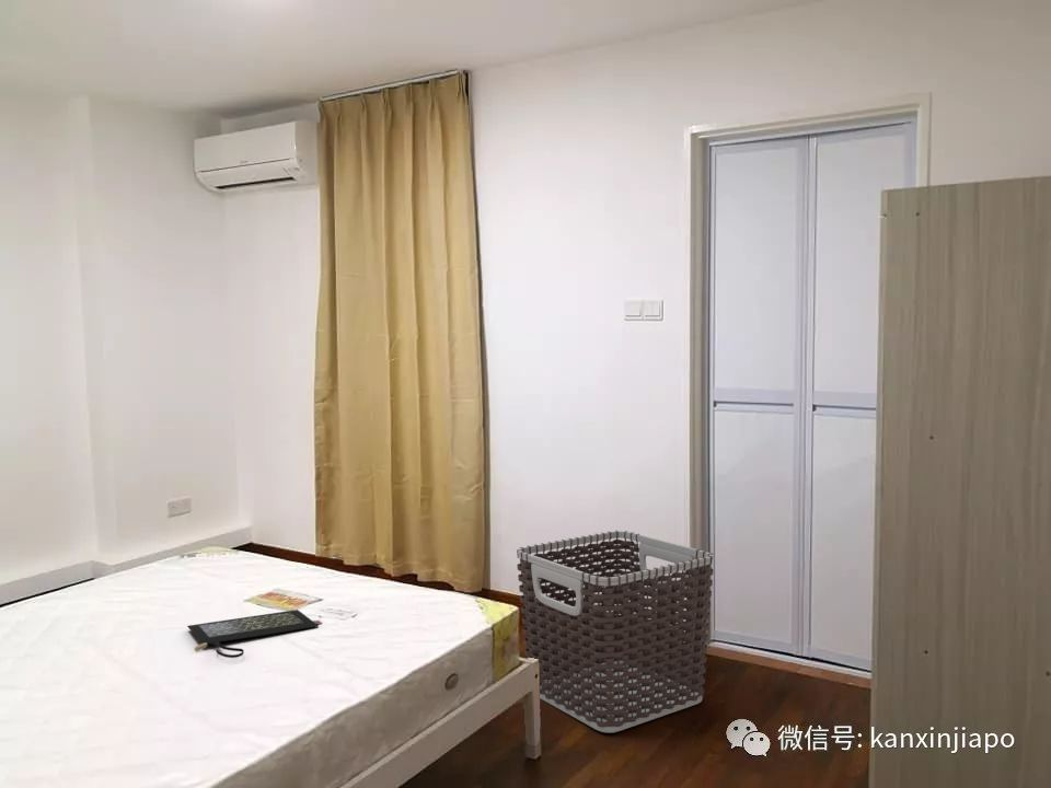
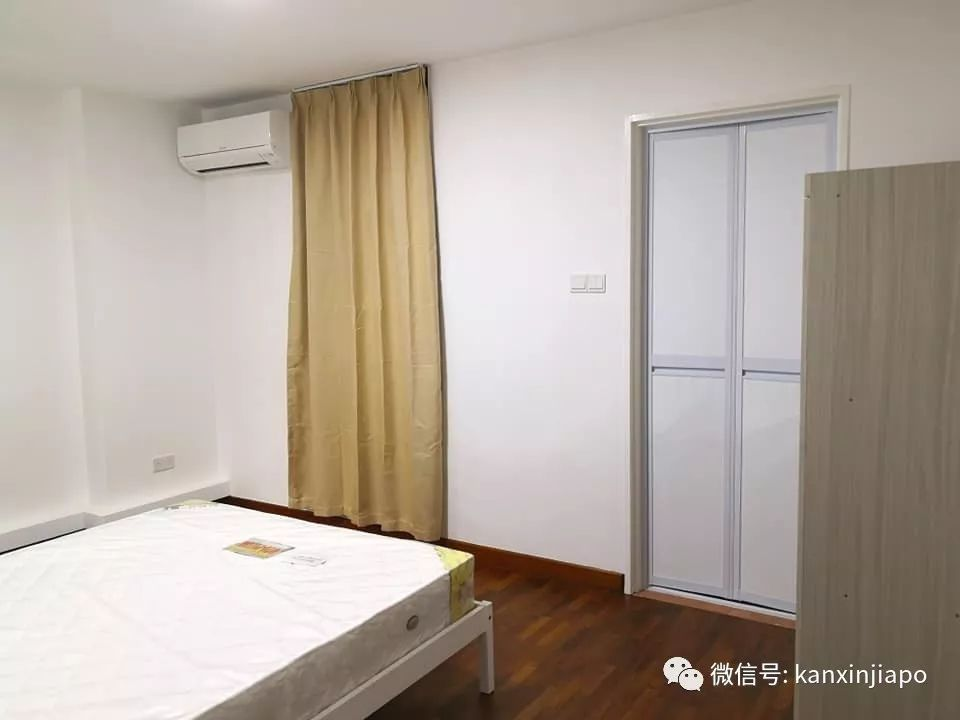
- clutch bag (247, 627)
- clothes hamper (613, 623)
